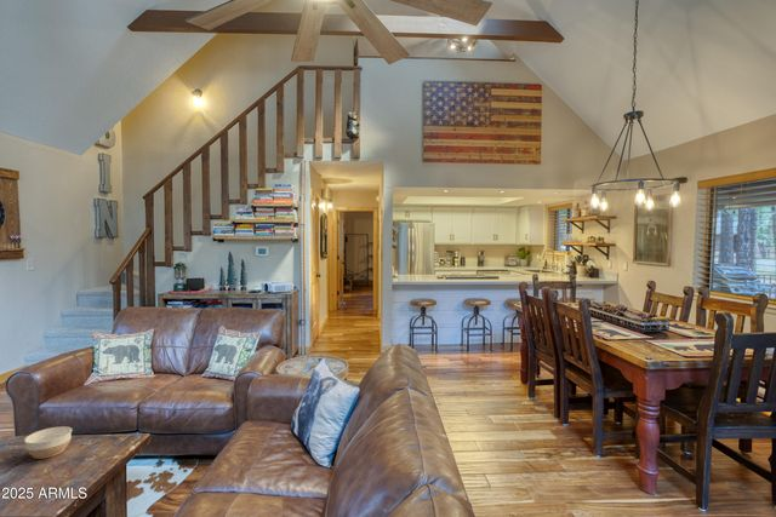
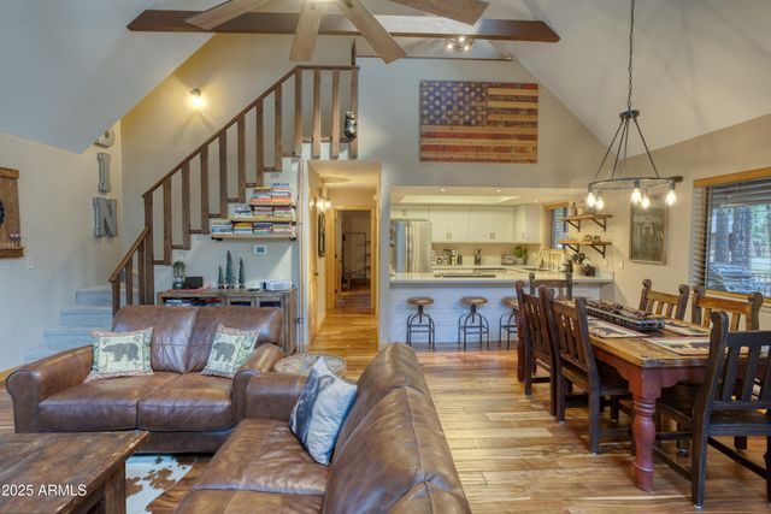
- bowl (48, 443)
